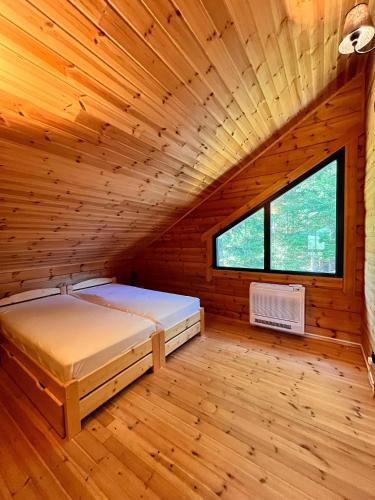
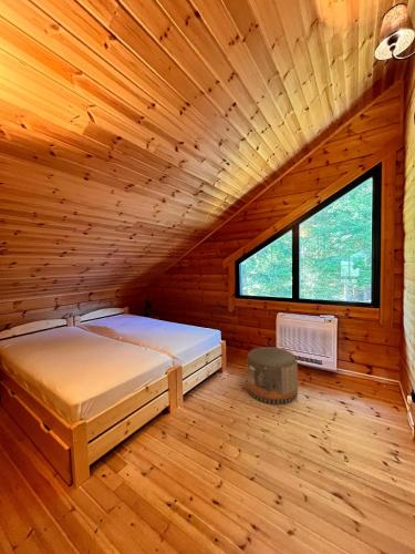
+ pouf (271, 370)
